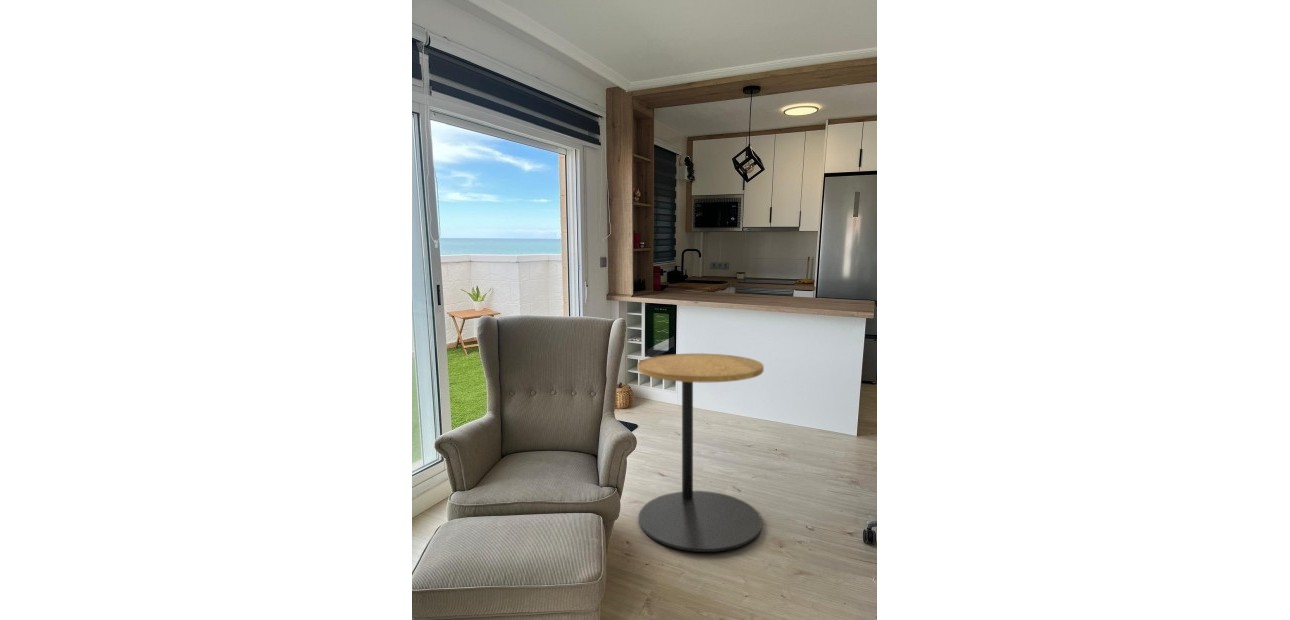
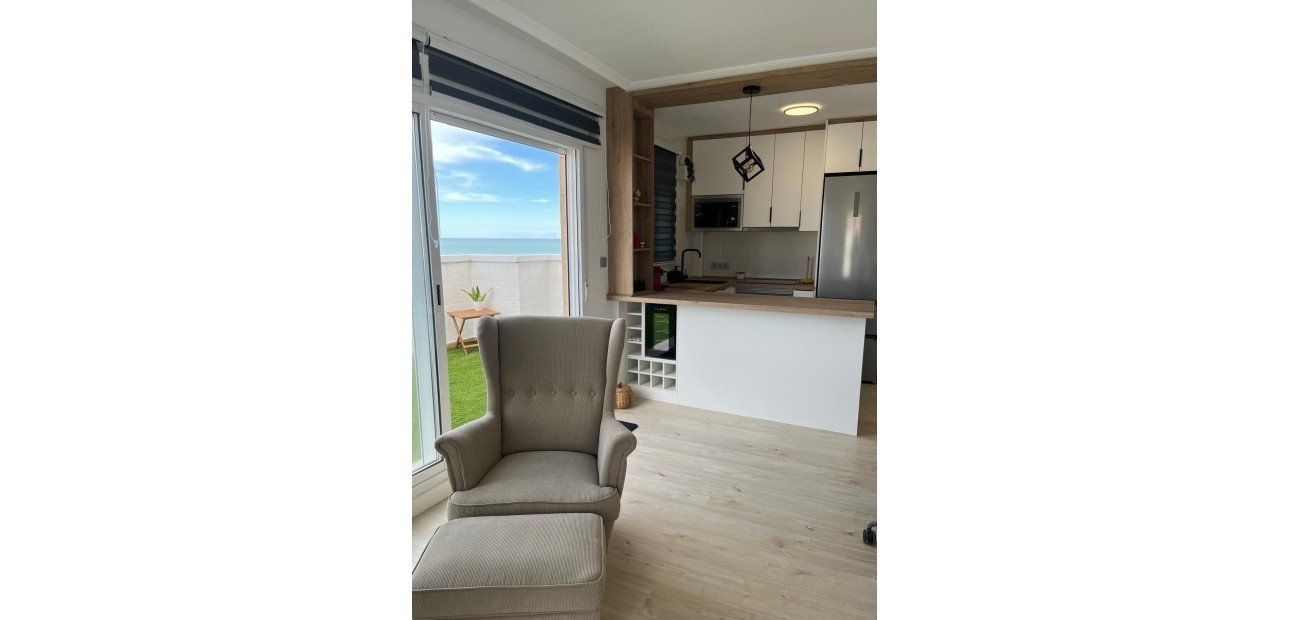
- side table (692, 442)
